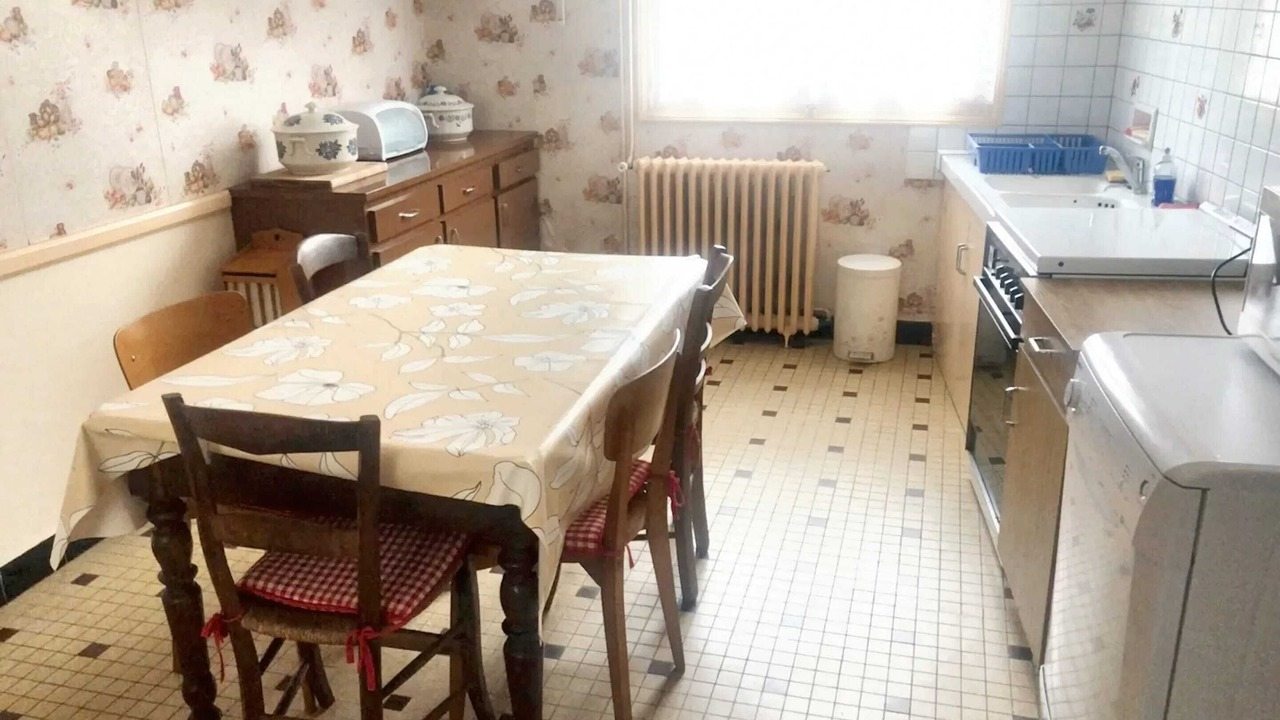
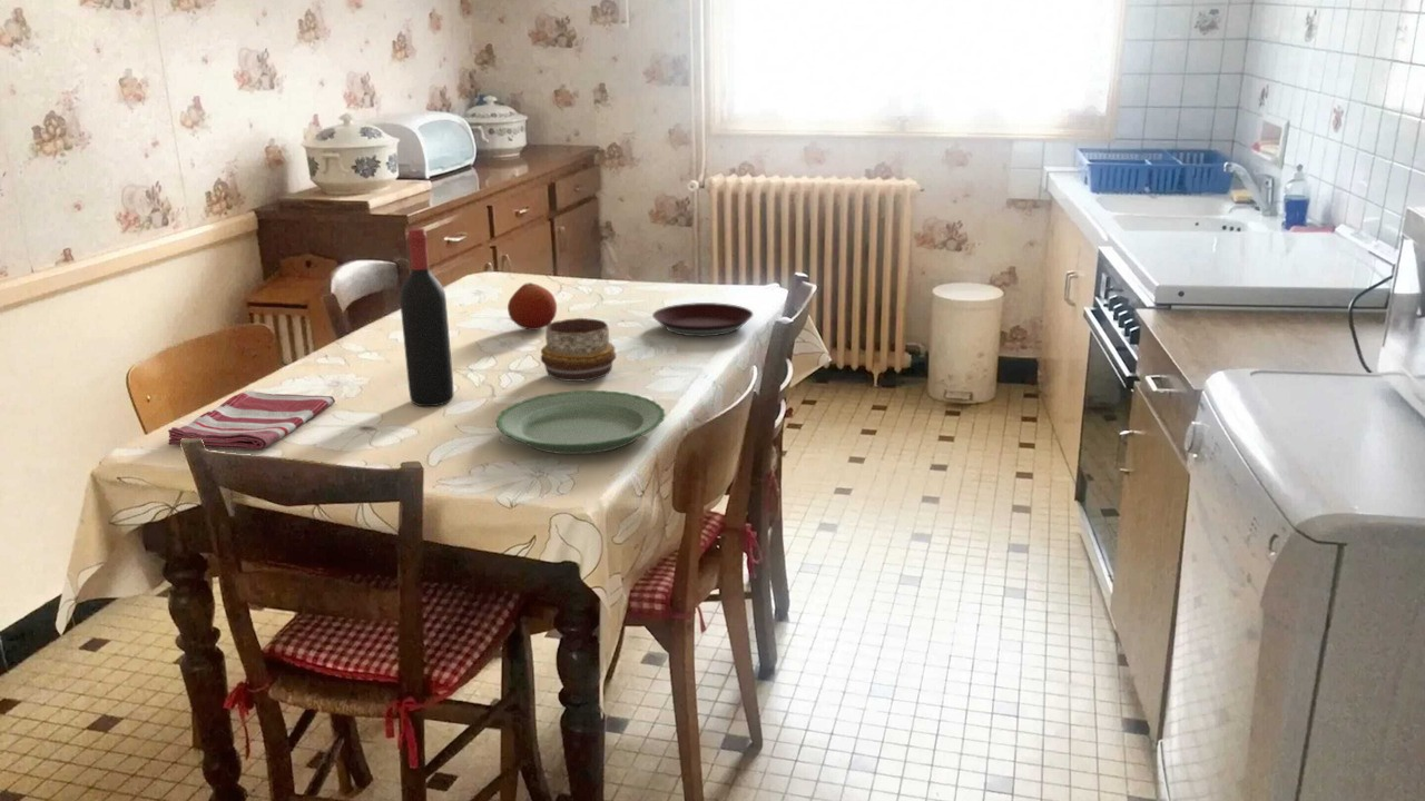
+ fruit (532, 306)
+ wine bottle (424, 316)
+ plate (702, 320)
+ plate (581, 424)
+ decorative bowl (578, 349)
+ dish towel (255, 416)
